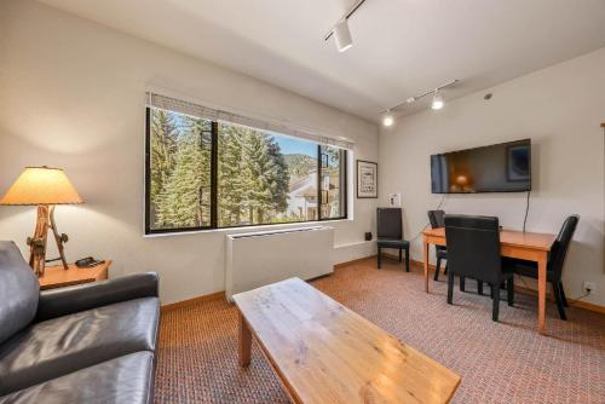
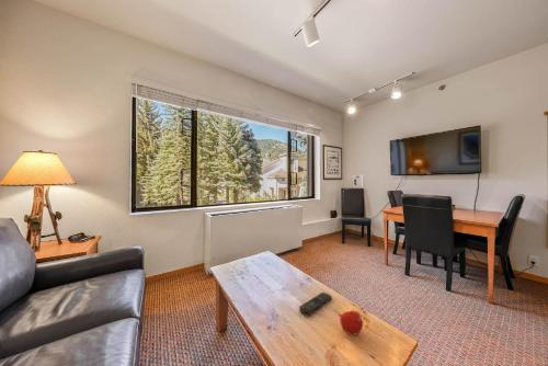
+ fruit (351, 320)
+ remote control (316, 302)
